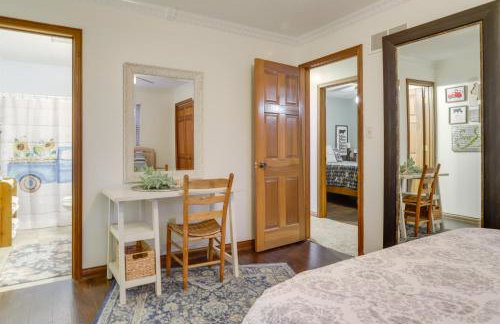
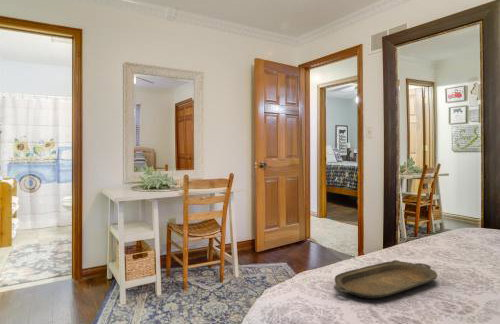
+ serving tray (386, 279)
